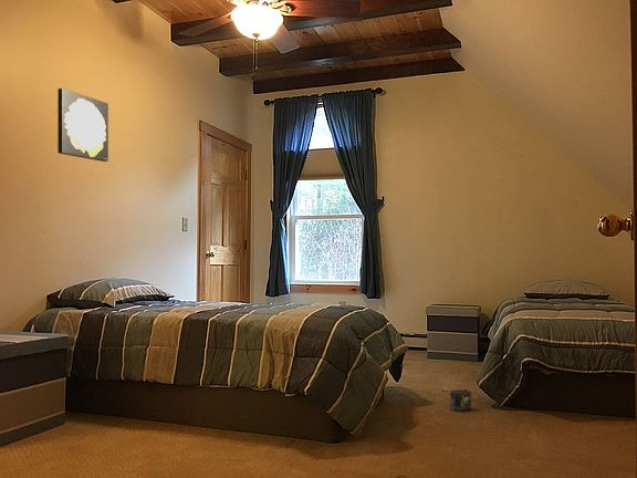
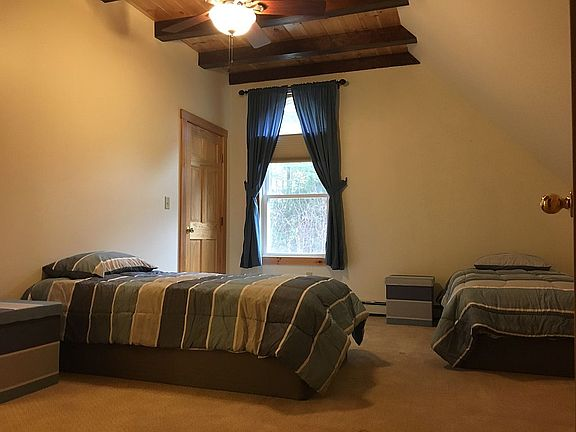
- wall art (84, 126)
- box (460, 399)
